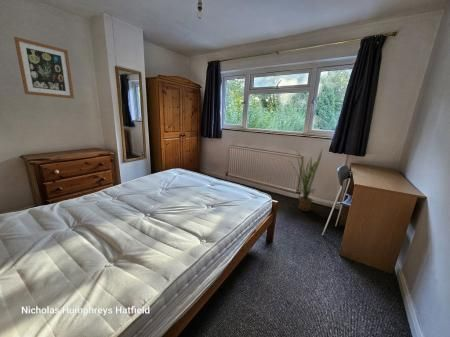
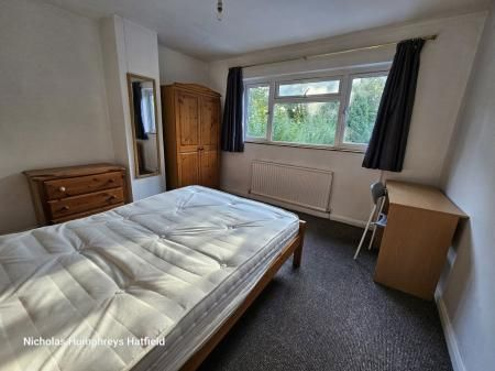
- house plant (305, 180)
- wall art (47, 71)
